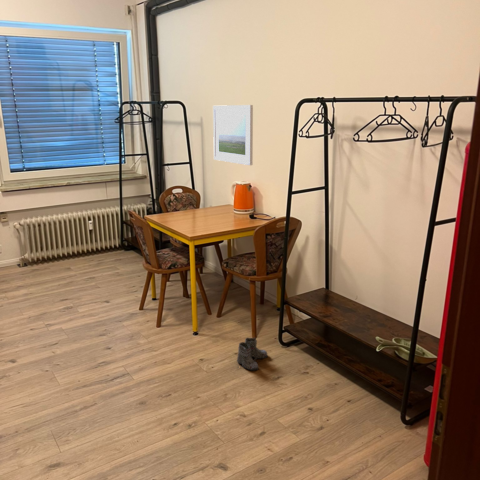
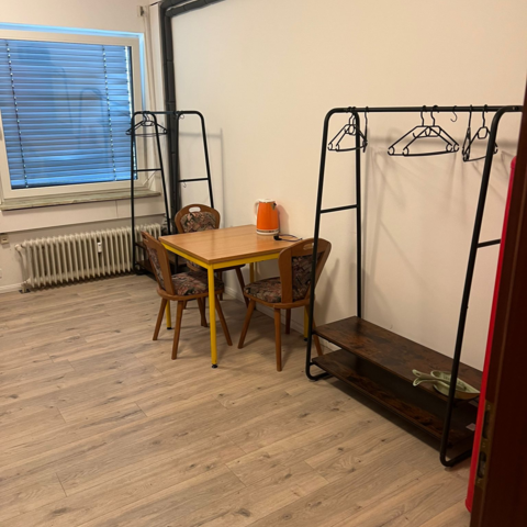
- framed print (231, 134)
- boots (251, 352)
